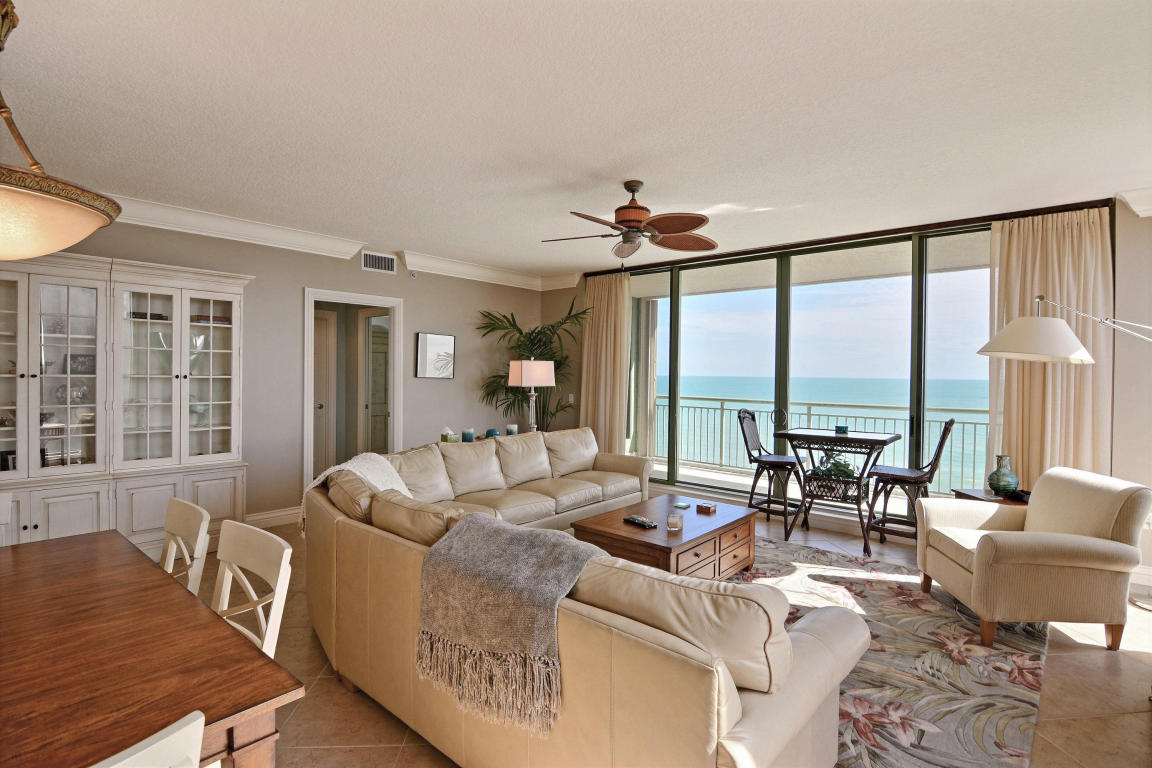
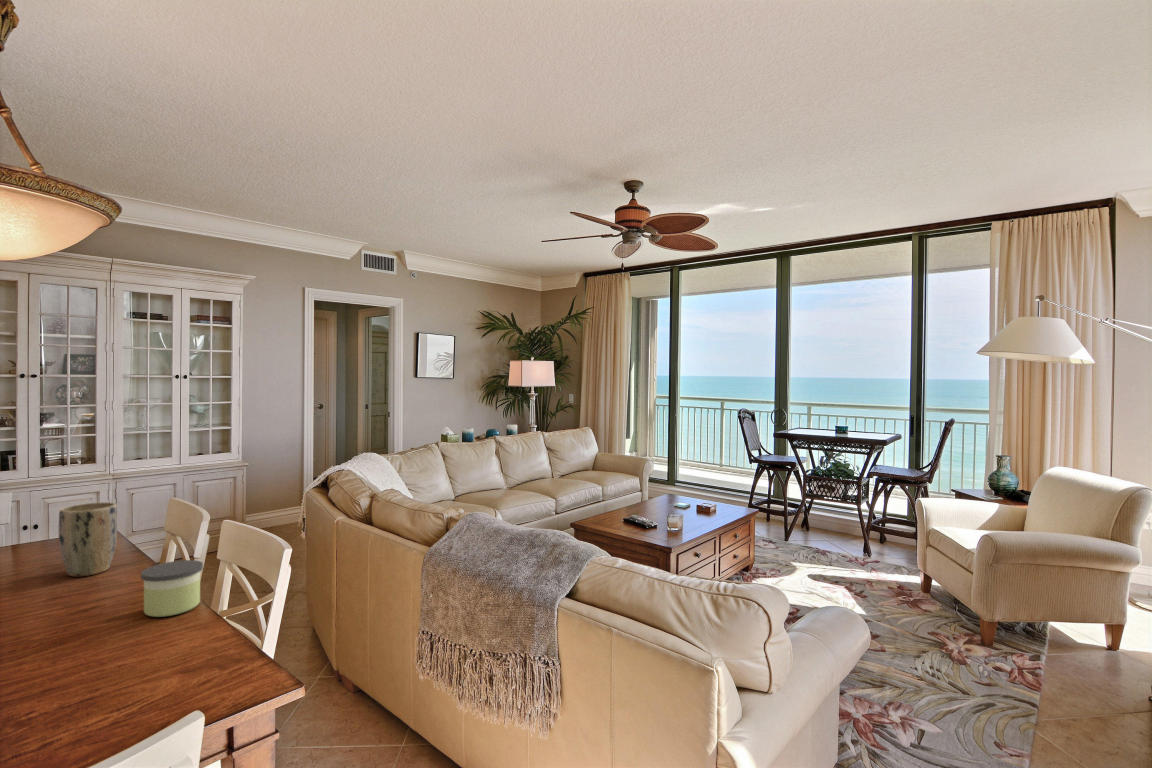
+ plant pot (88, 539)
+ candle (172, 588)
